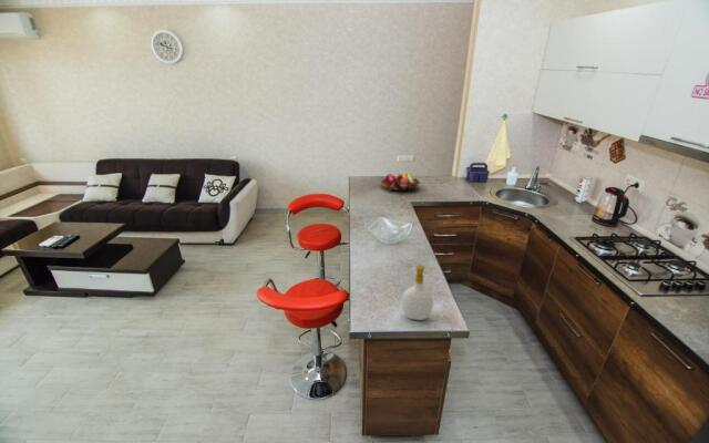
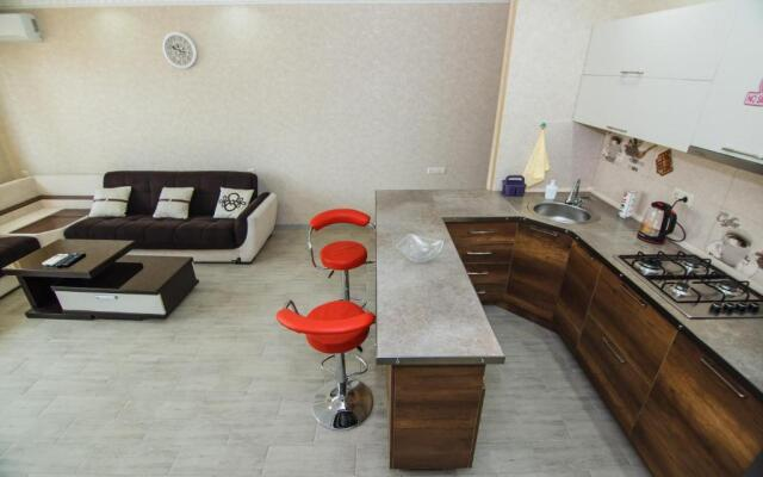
- soap bottle (418, 291)
- fruit basket (400, 181)
